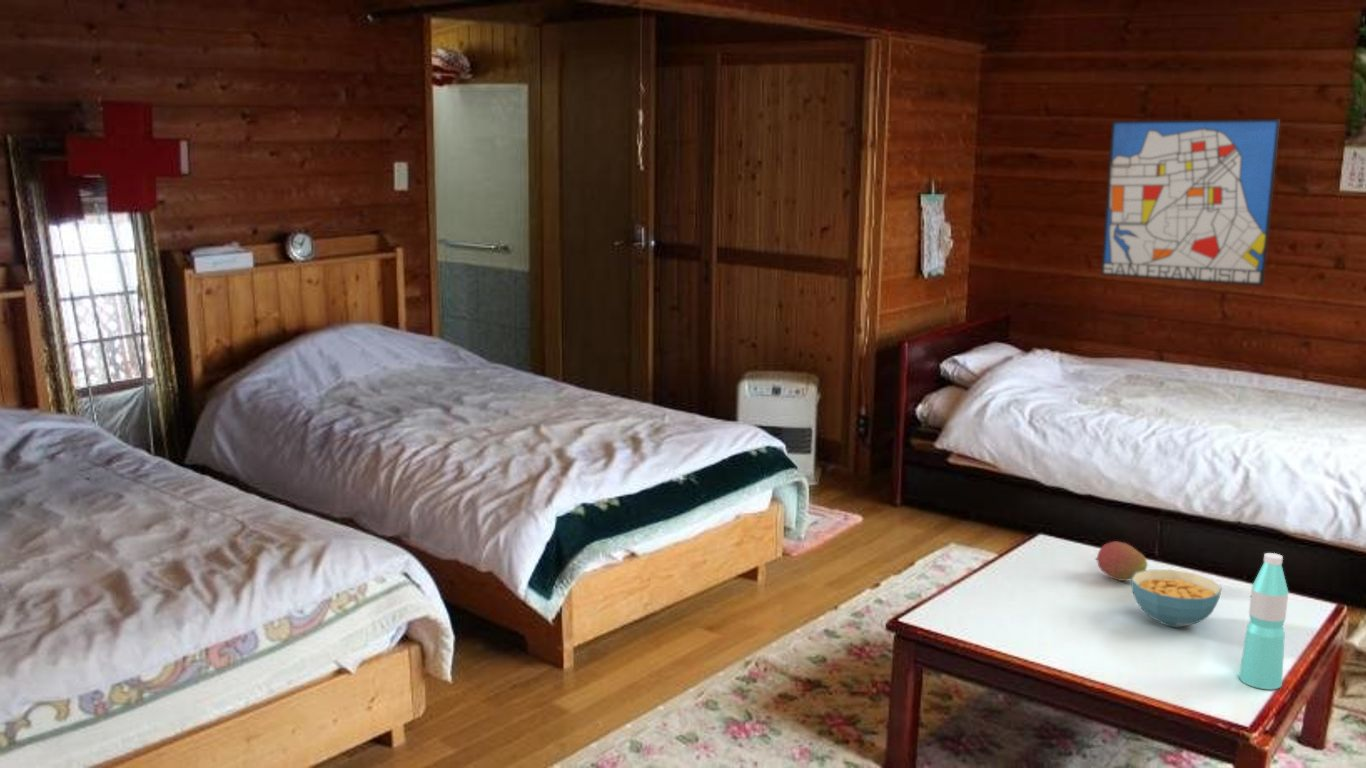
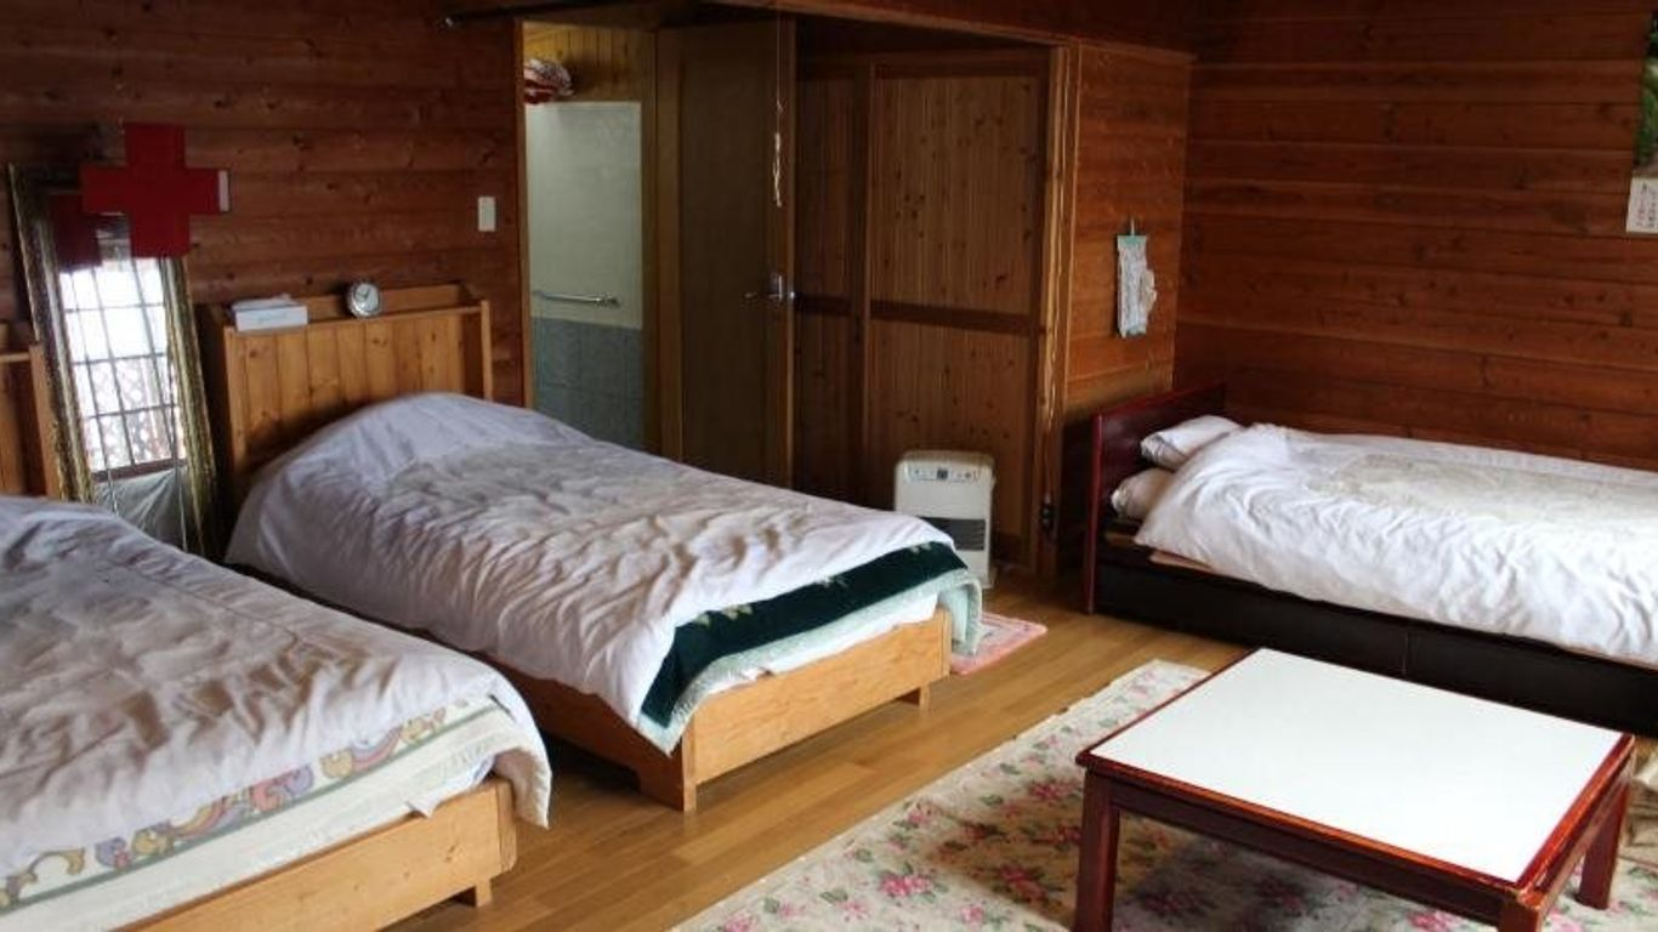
- fruit (1121, 561)
- water bottle (1266, 618)
- cereal bowl (1174, 603)
- wall art (1185, 201)
